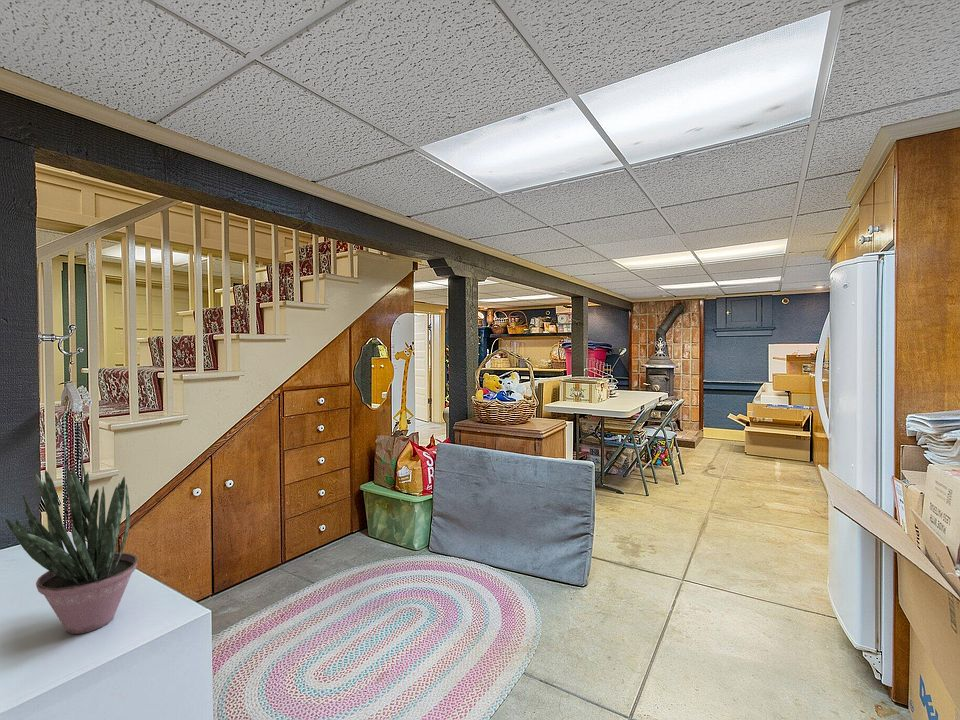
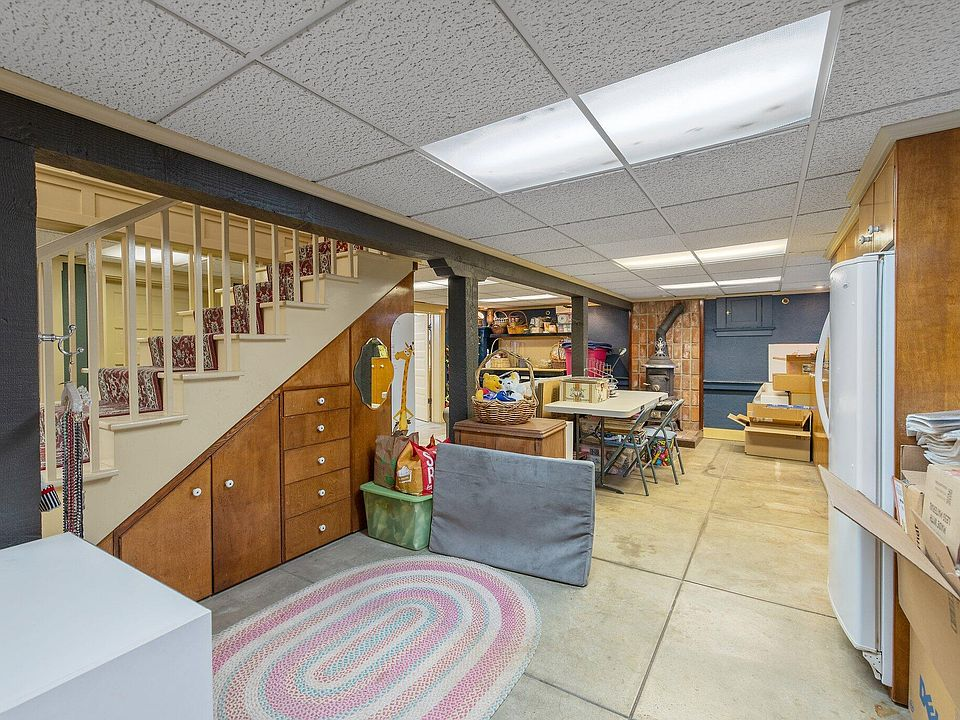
- potted plant (77, 547)
